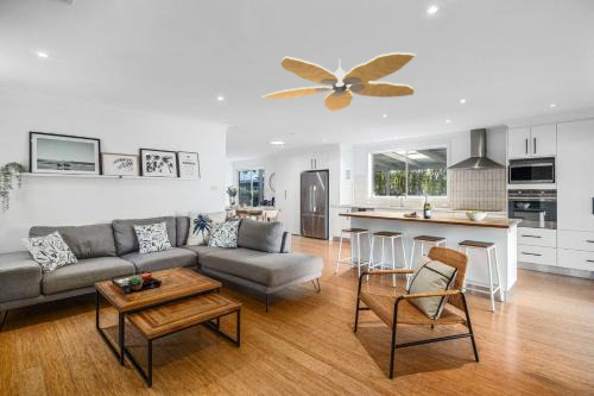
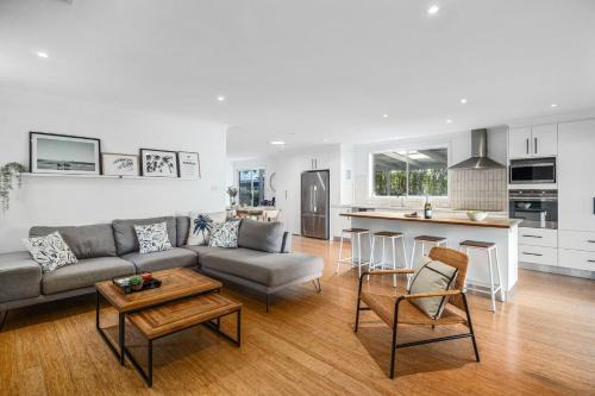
- ceiling fan (336, 77)
